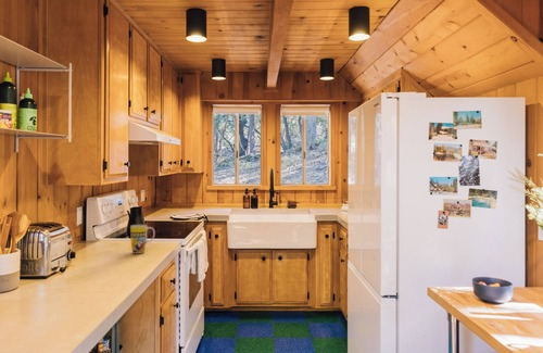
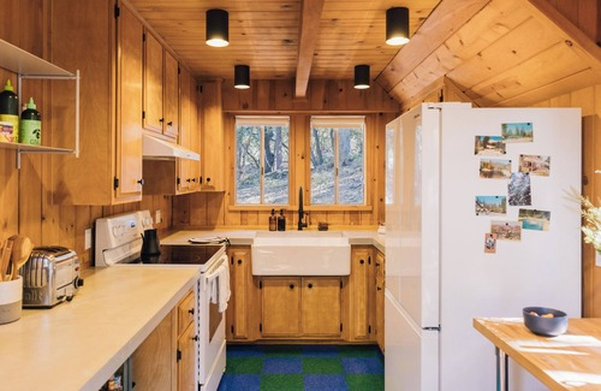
- mug (142, 239)
